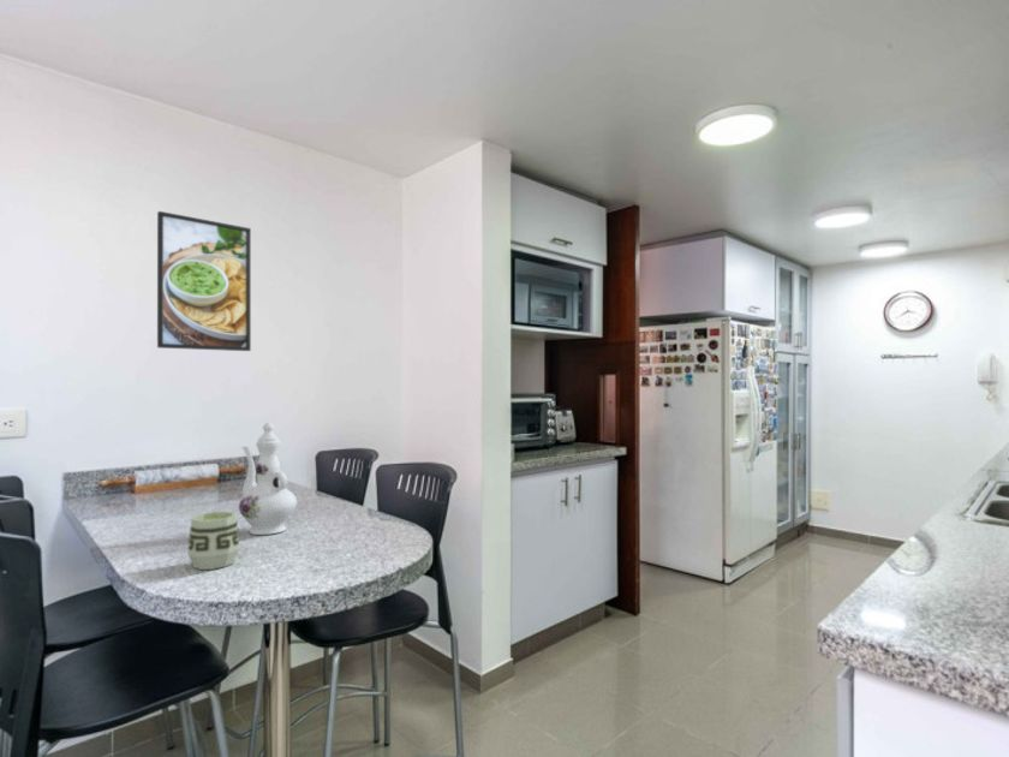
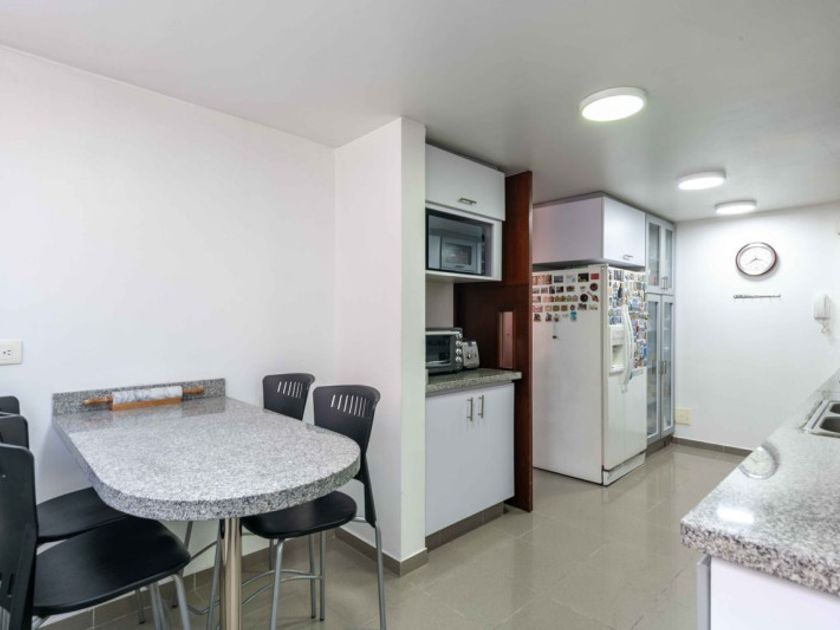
- cup (214, 540)
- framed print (205, 285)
- chinaware (263, 476)
